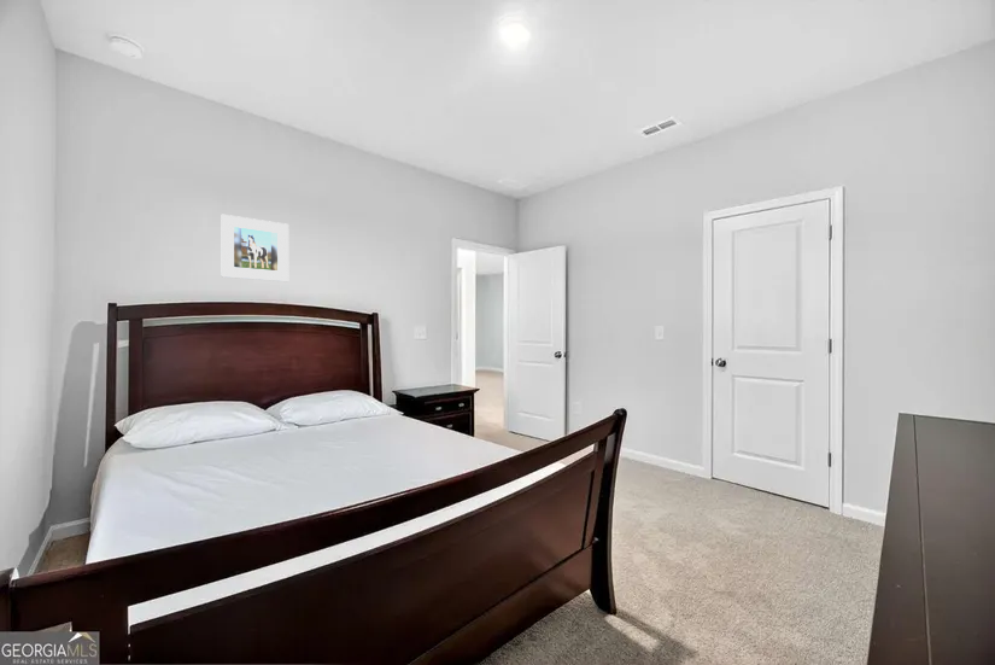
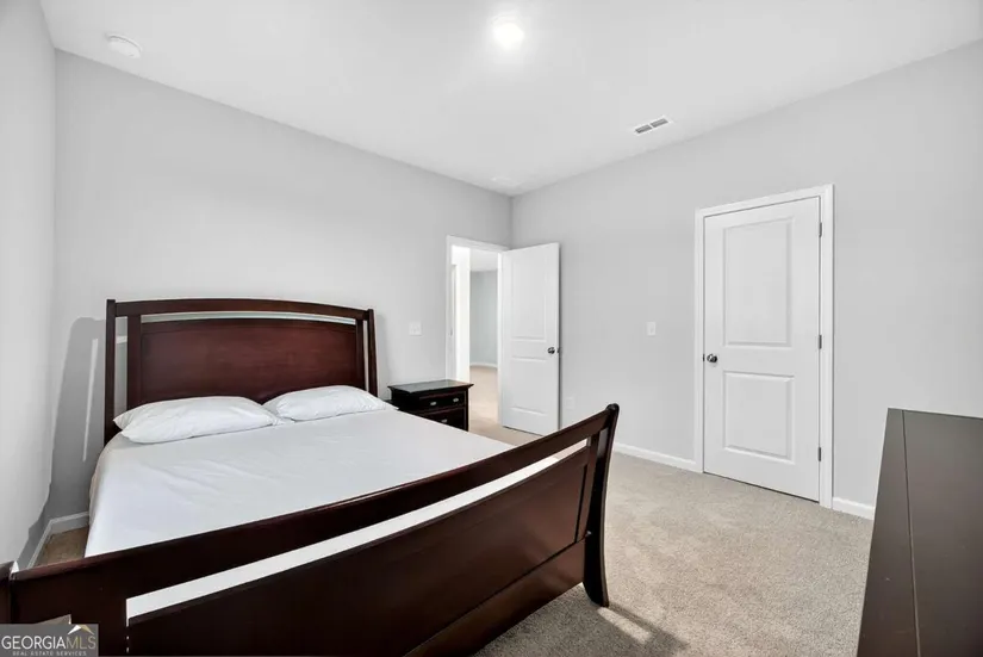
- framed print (256, 249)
